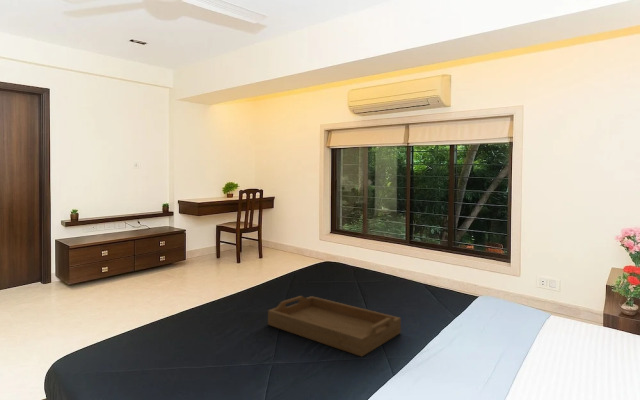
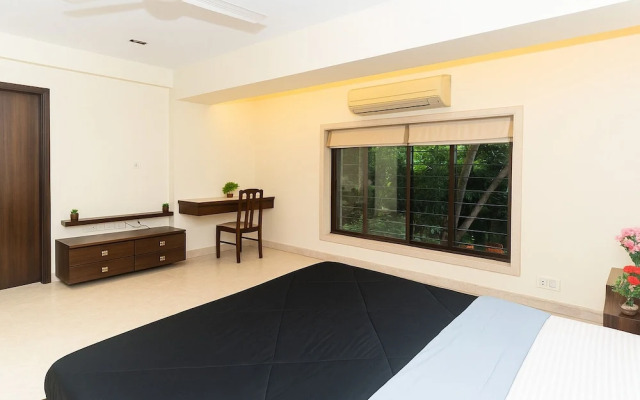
- serving tray (332, 319)
